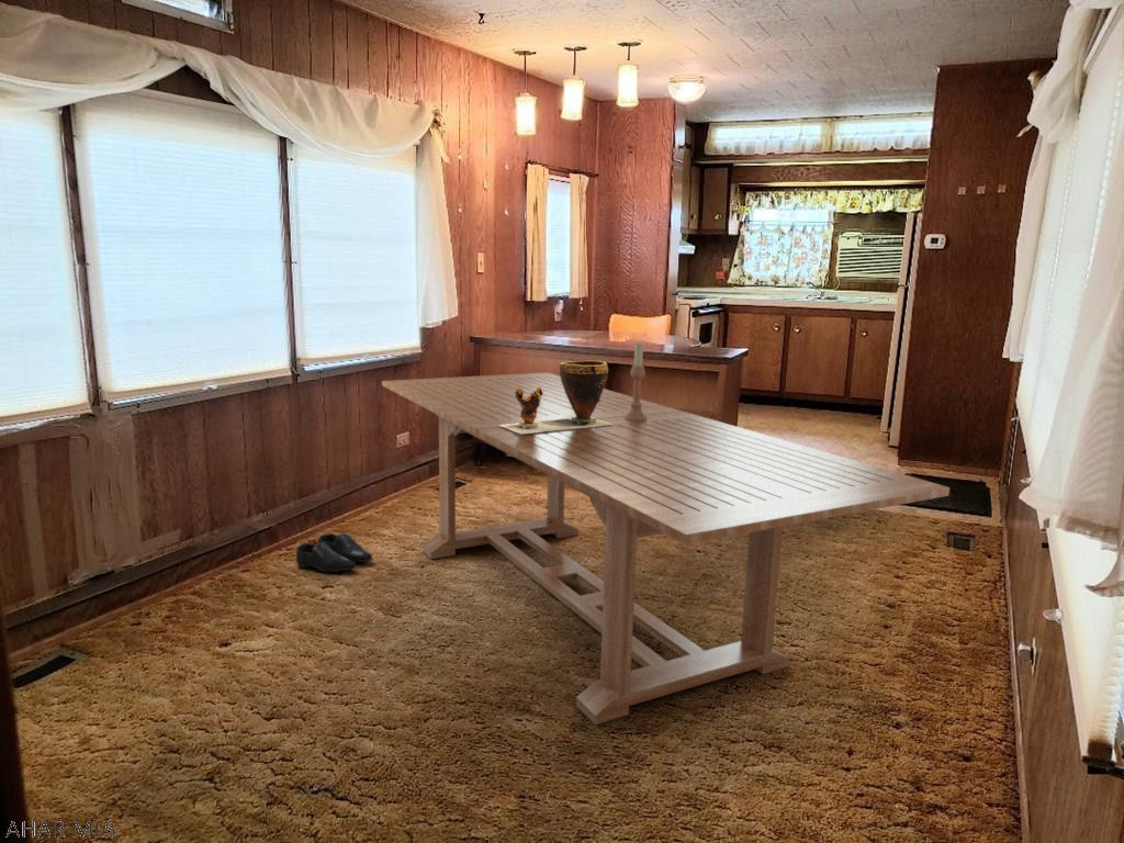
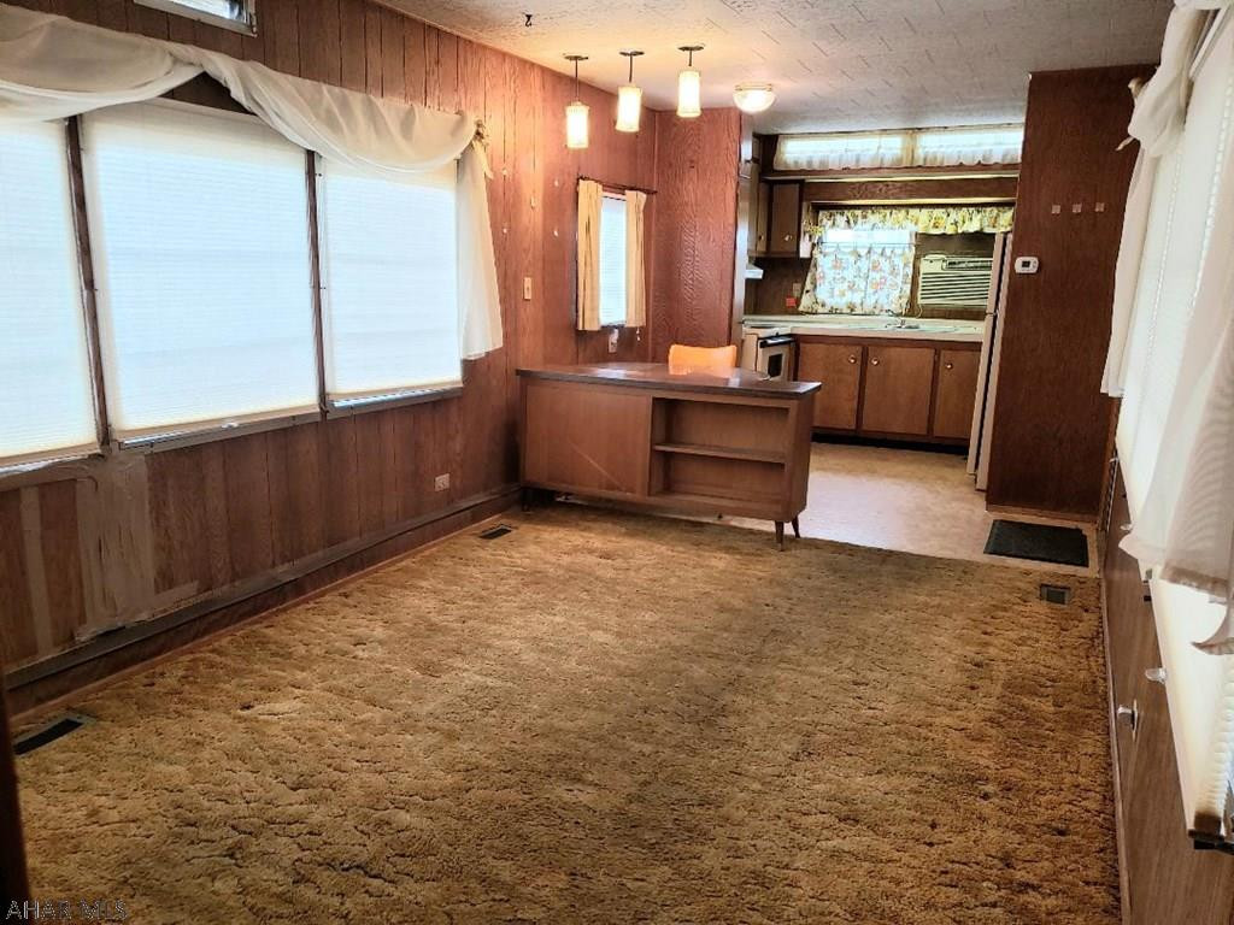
- shoe (336, 551)
- dining table (594, 507)
- candlestick (637, 380)
- clay pot (564, 390)
